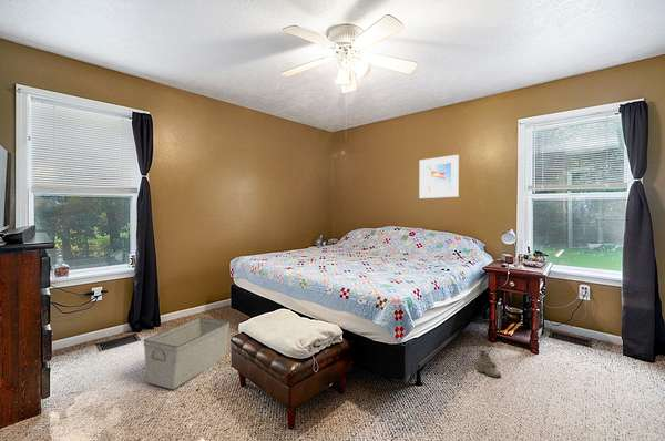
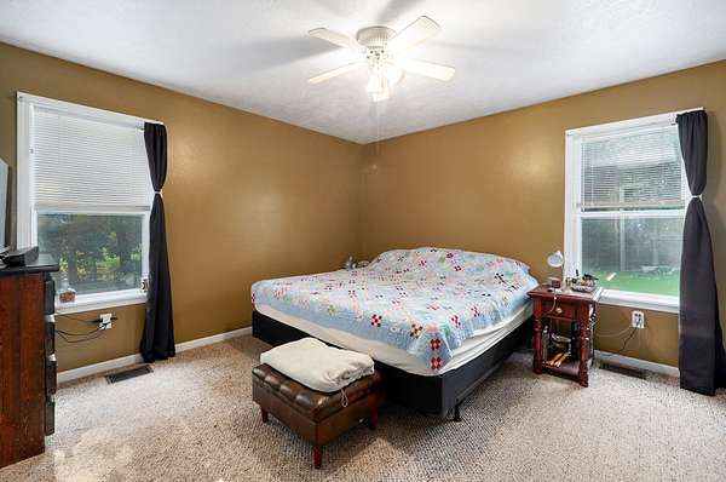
- boots (488, 362)
- storage bin (190, 349)
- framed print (438, 177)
